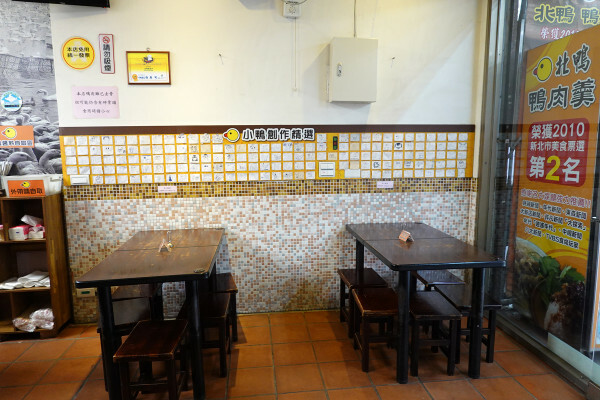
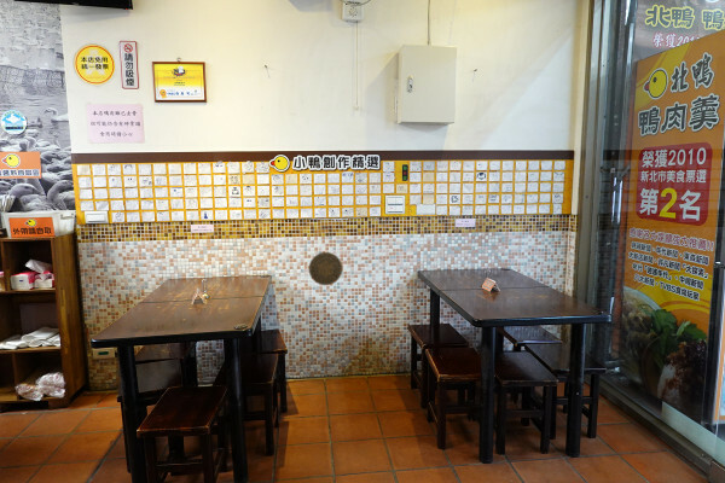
+ decorative plate (325, 268)
